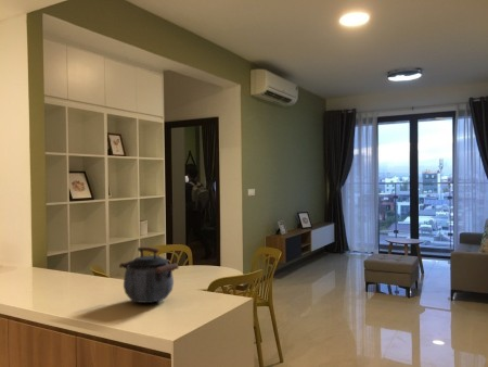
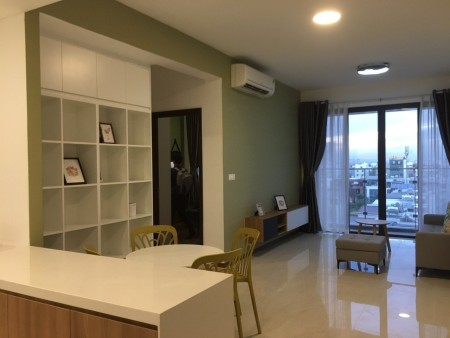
- kettle (149, 274)
